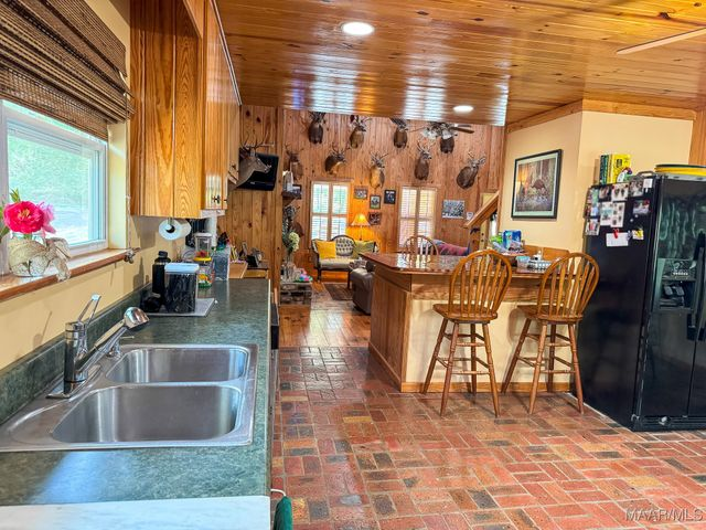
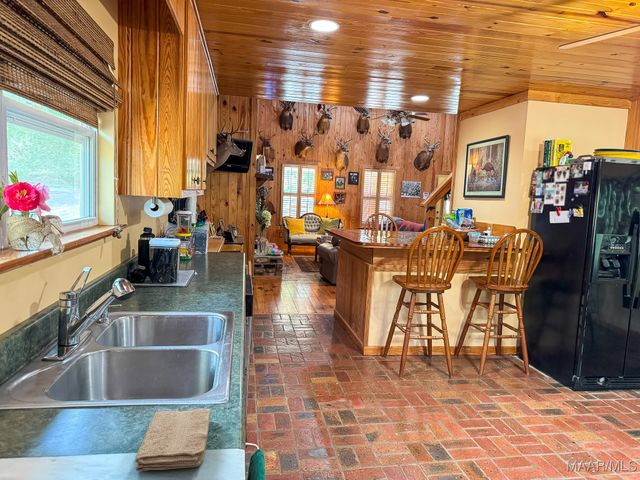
+ washcloth (176, 435)
